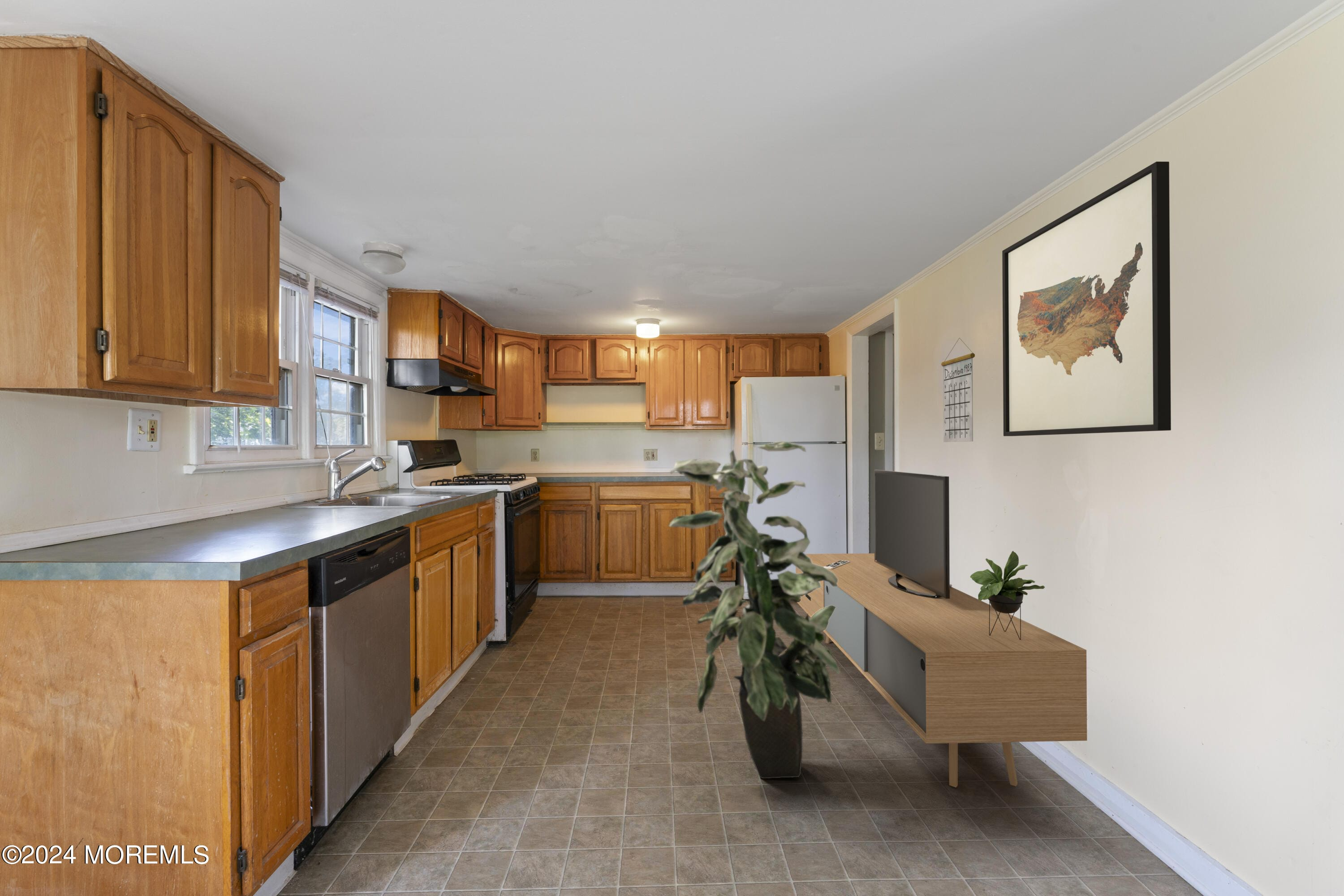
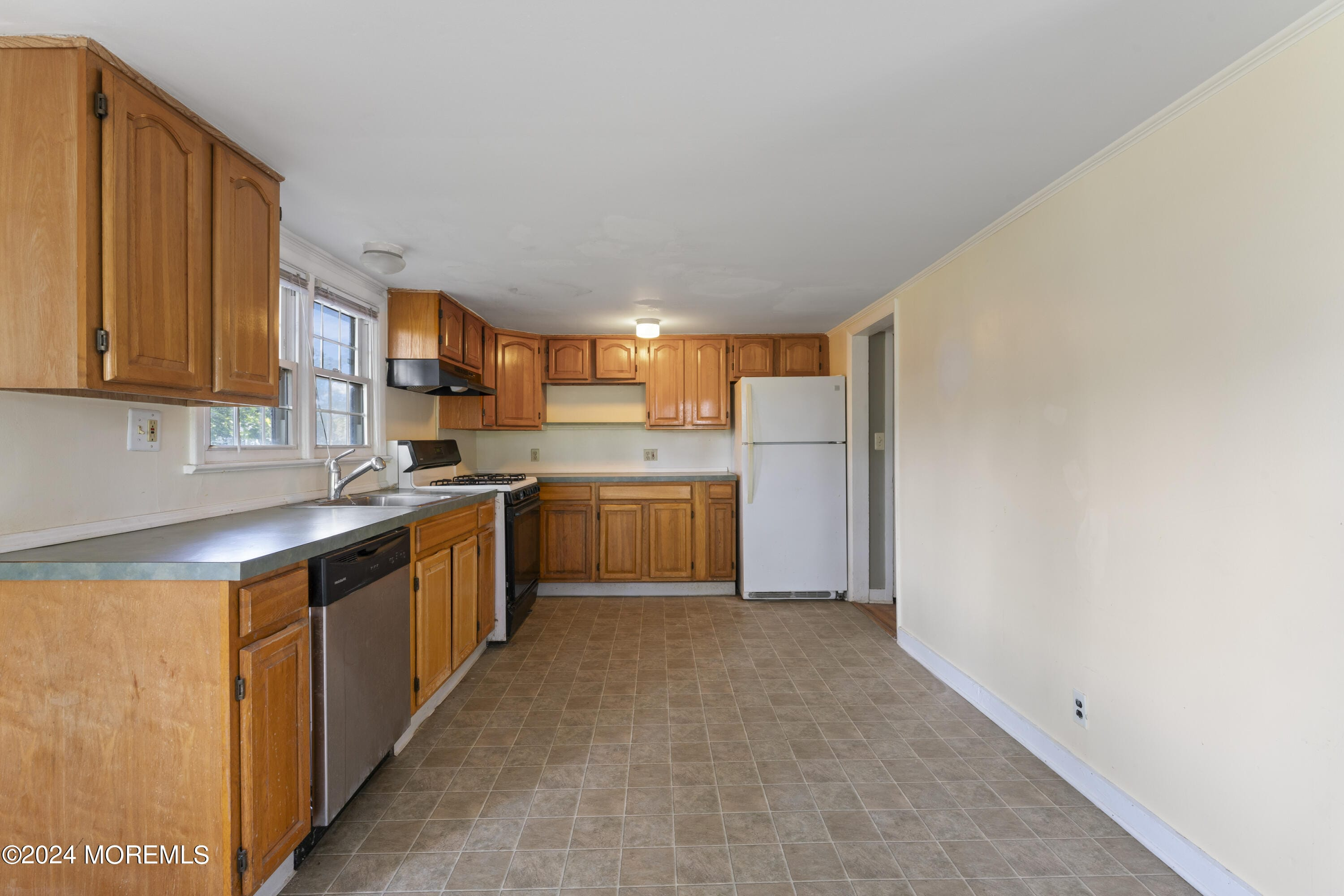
- indoor plant (762, 608)
- media console (898, 583)
- calendar (957, 389)
- wall art (1071, 324)
